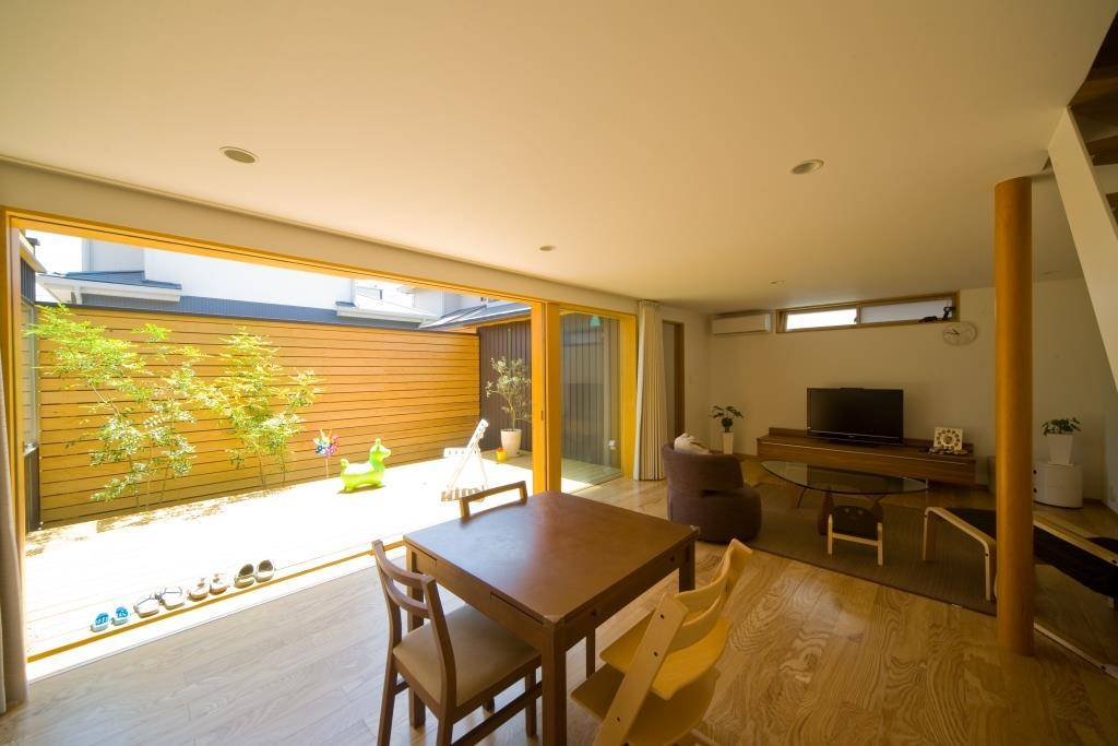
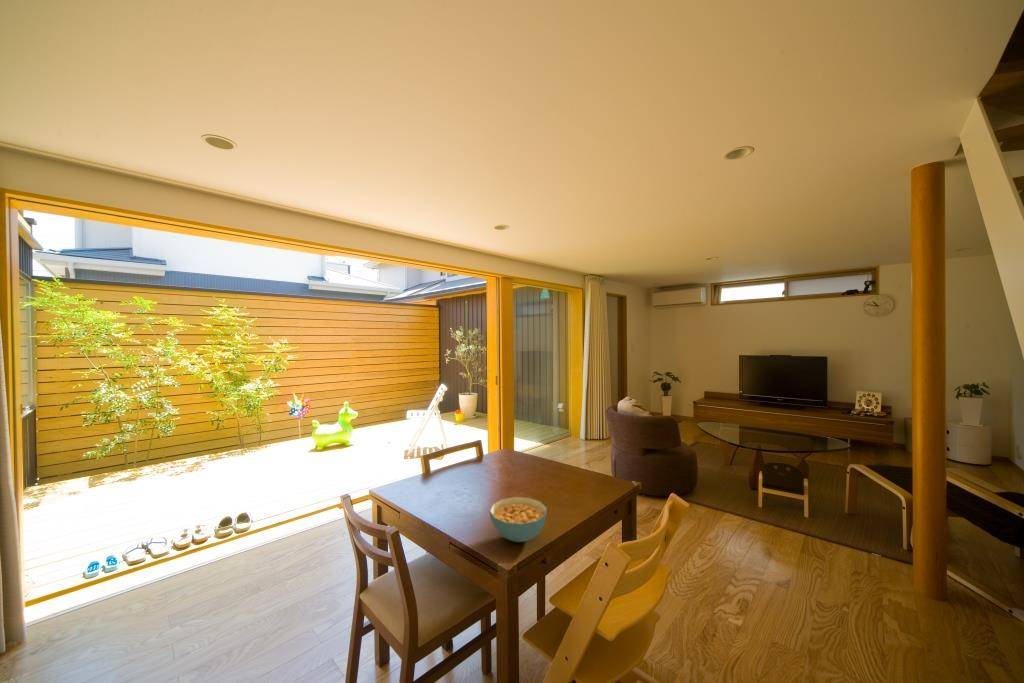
+ cereal bowl (518, 523)
